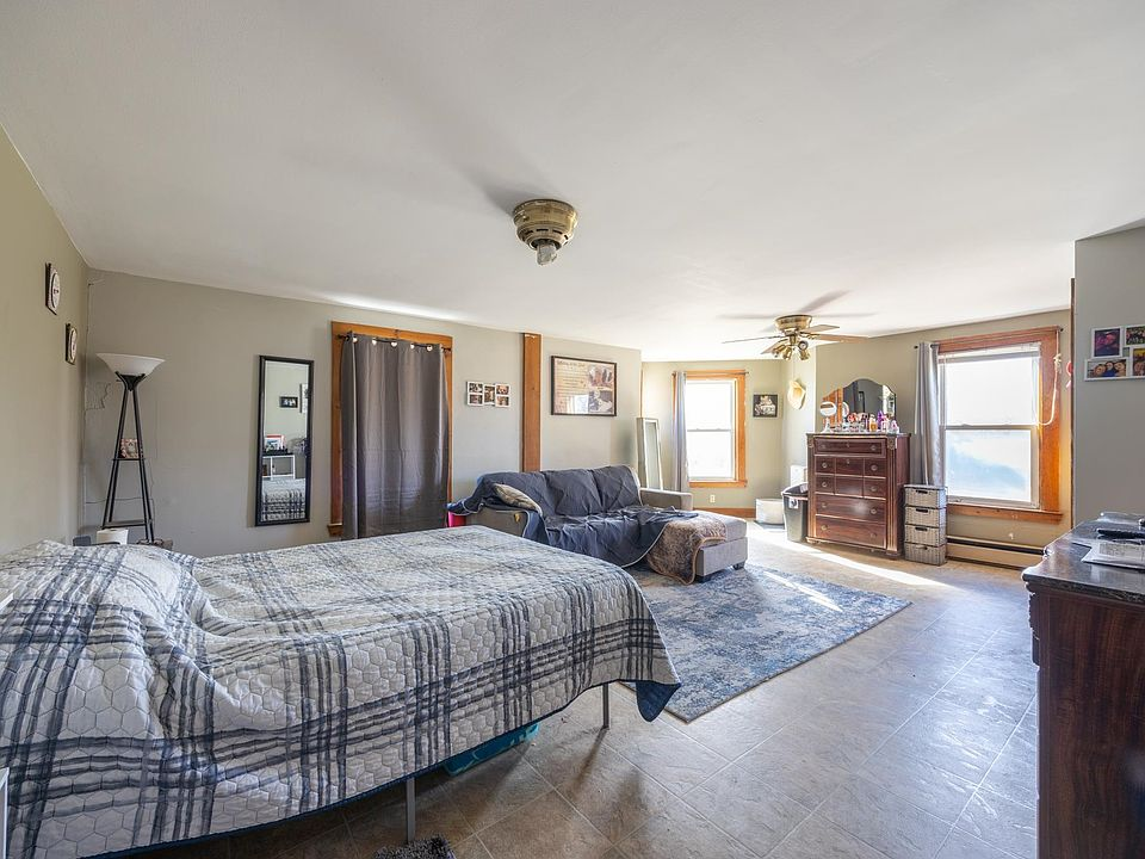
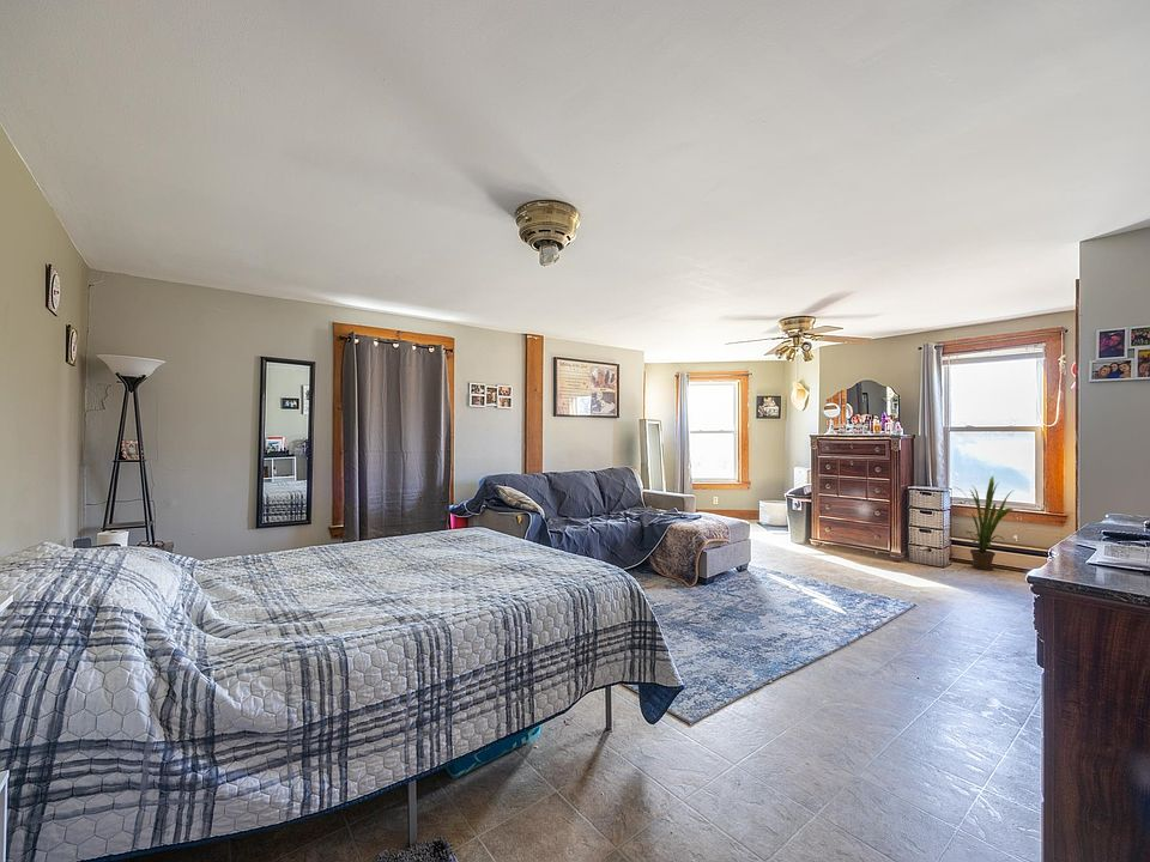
+ house plant (981, 522)
